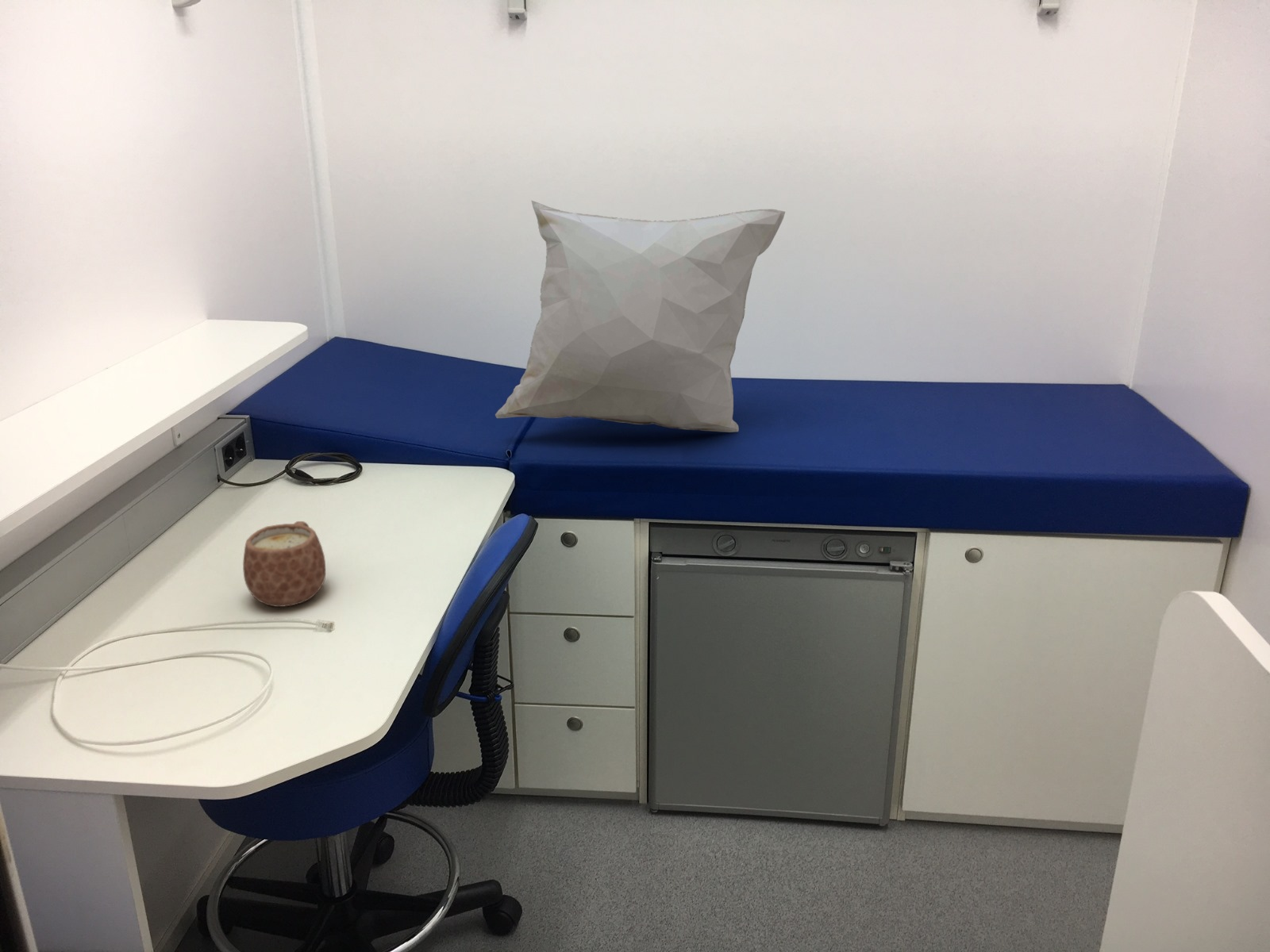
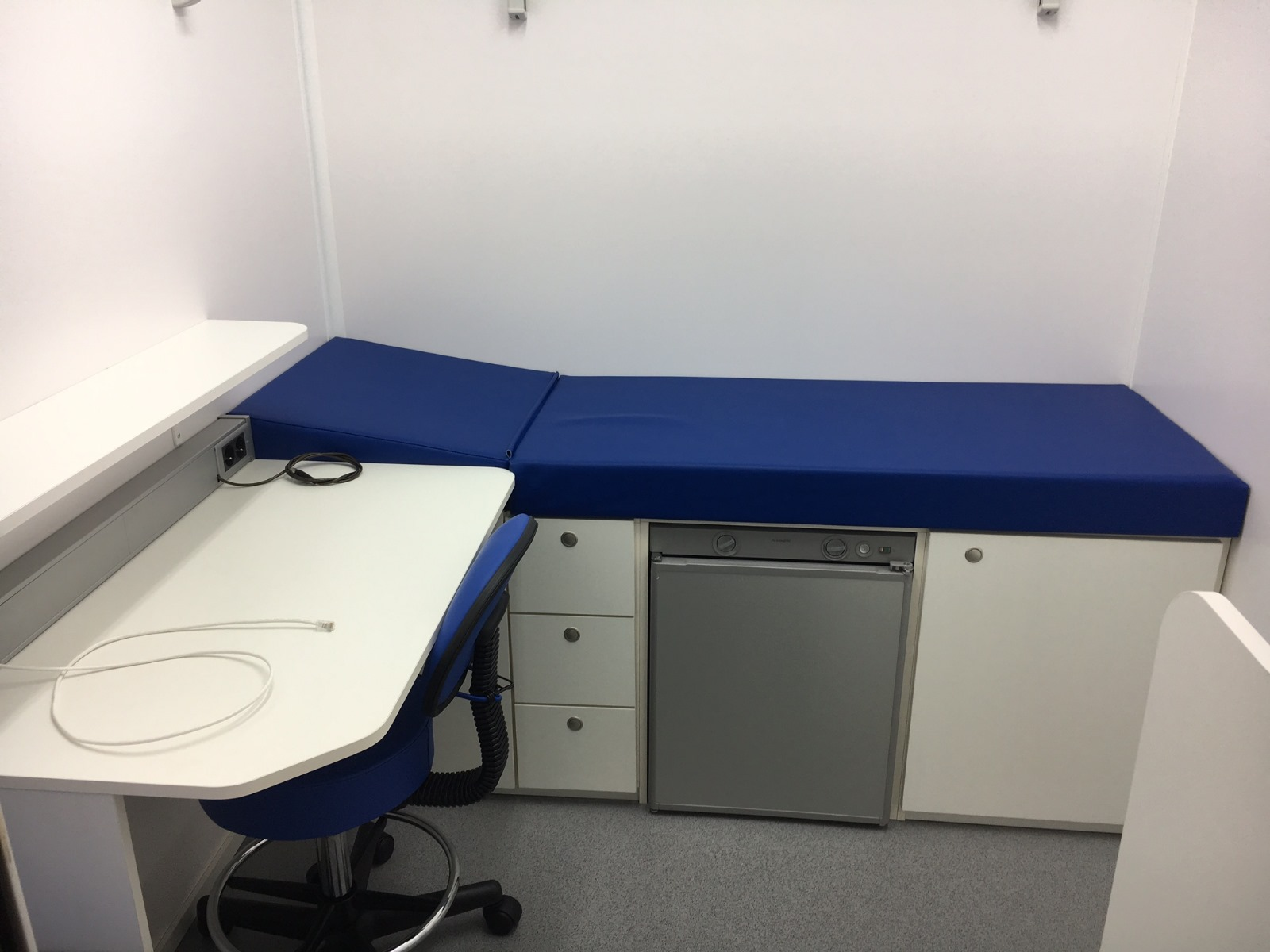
- mug (290, 559)
- pillow (637, 322)
